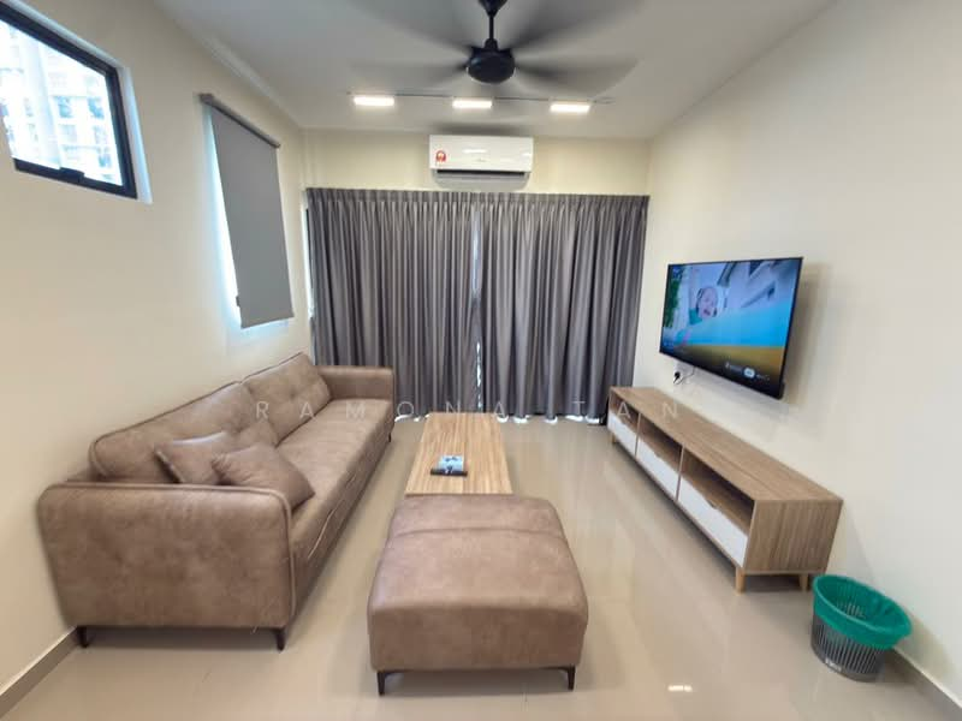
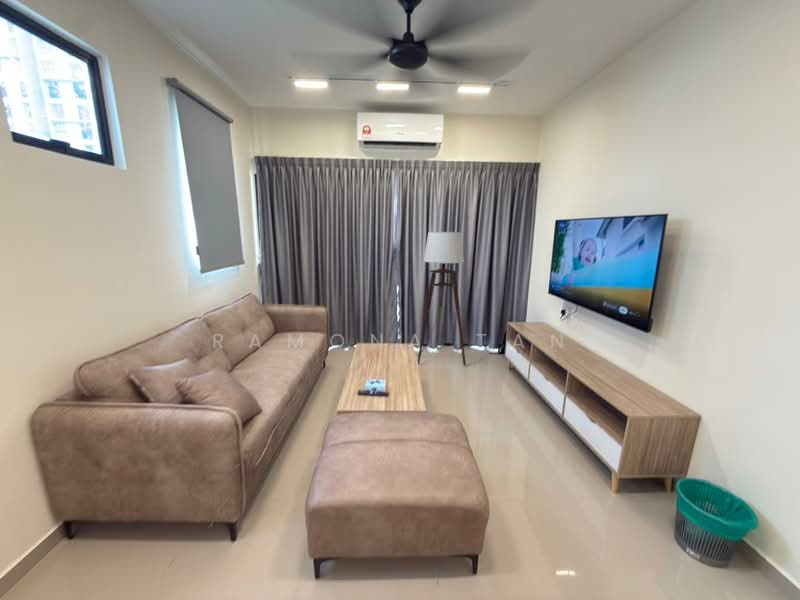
+ floor lamp (431, 297)
